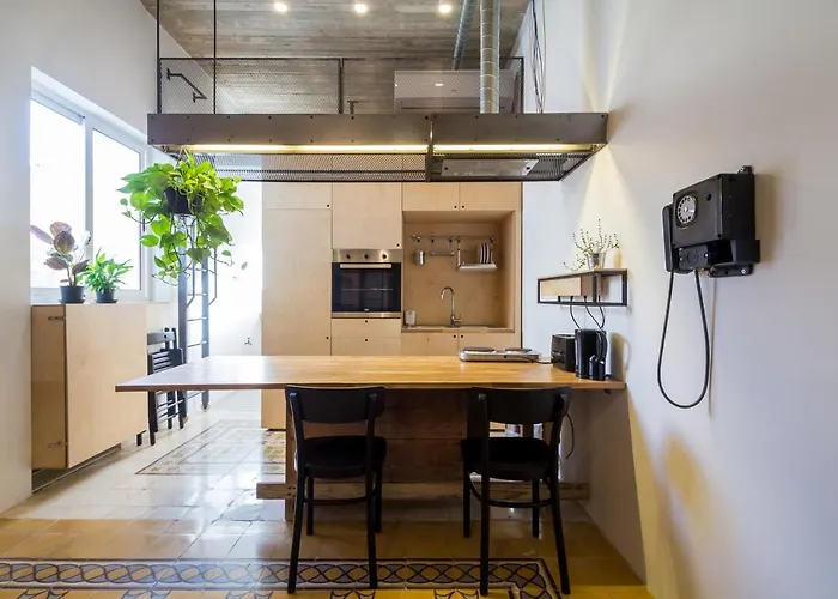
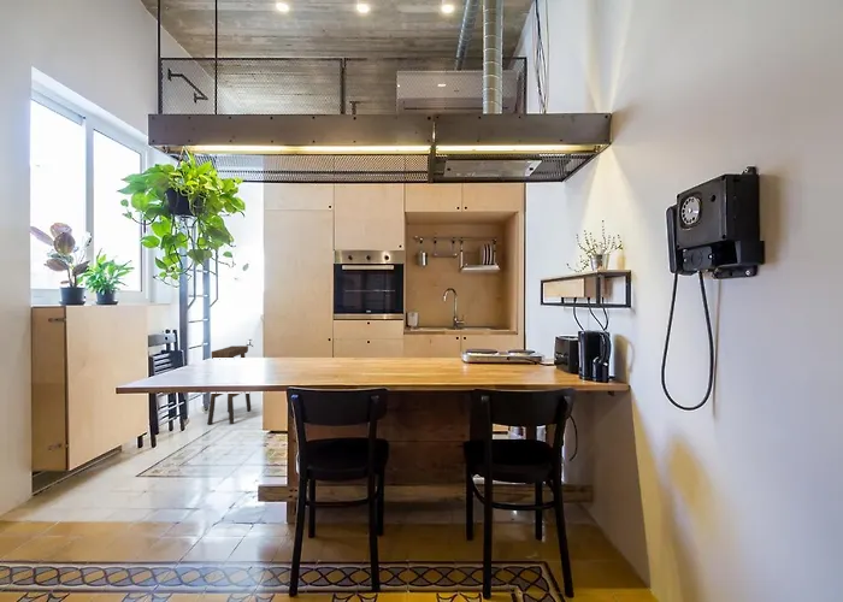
+ stool (230, 394)
